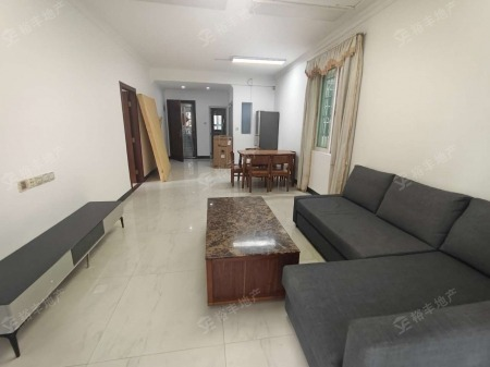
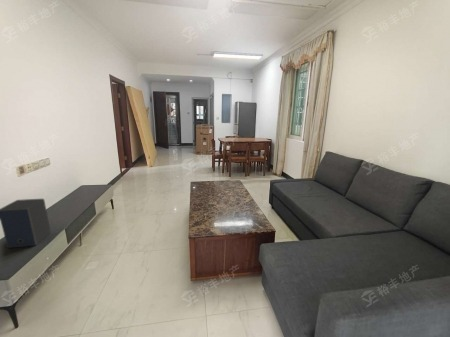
+ speaker (27, 221)
